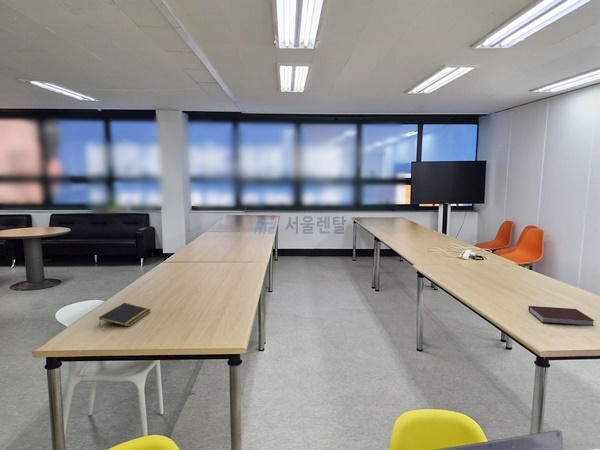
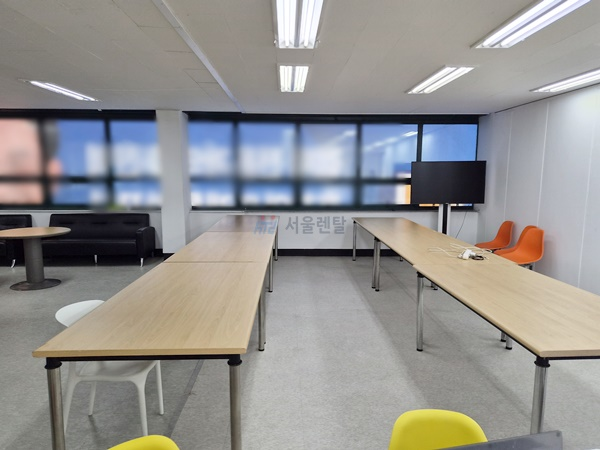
- notebook (559, 315)
- notepad (126, 314)
